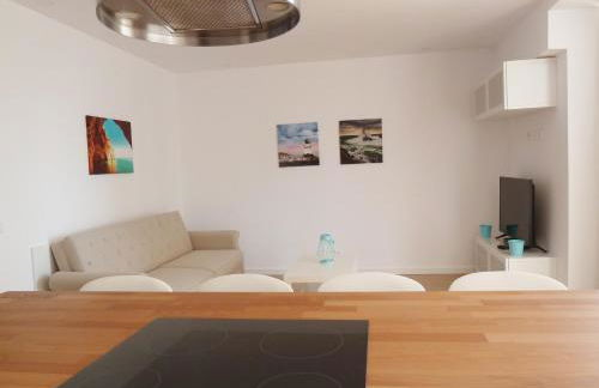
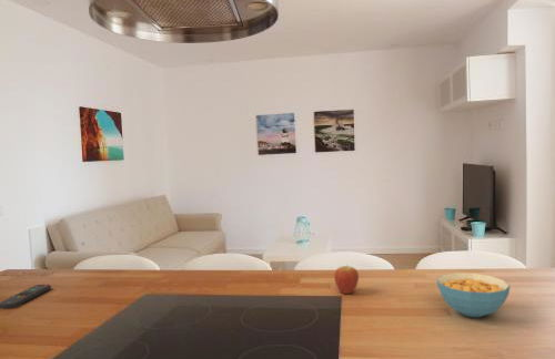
+ remote control (26, 295)
+ cereal bowl (472, 297)
+ fruit (346, 278)
